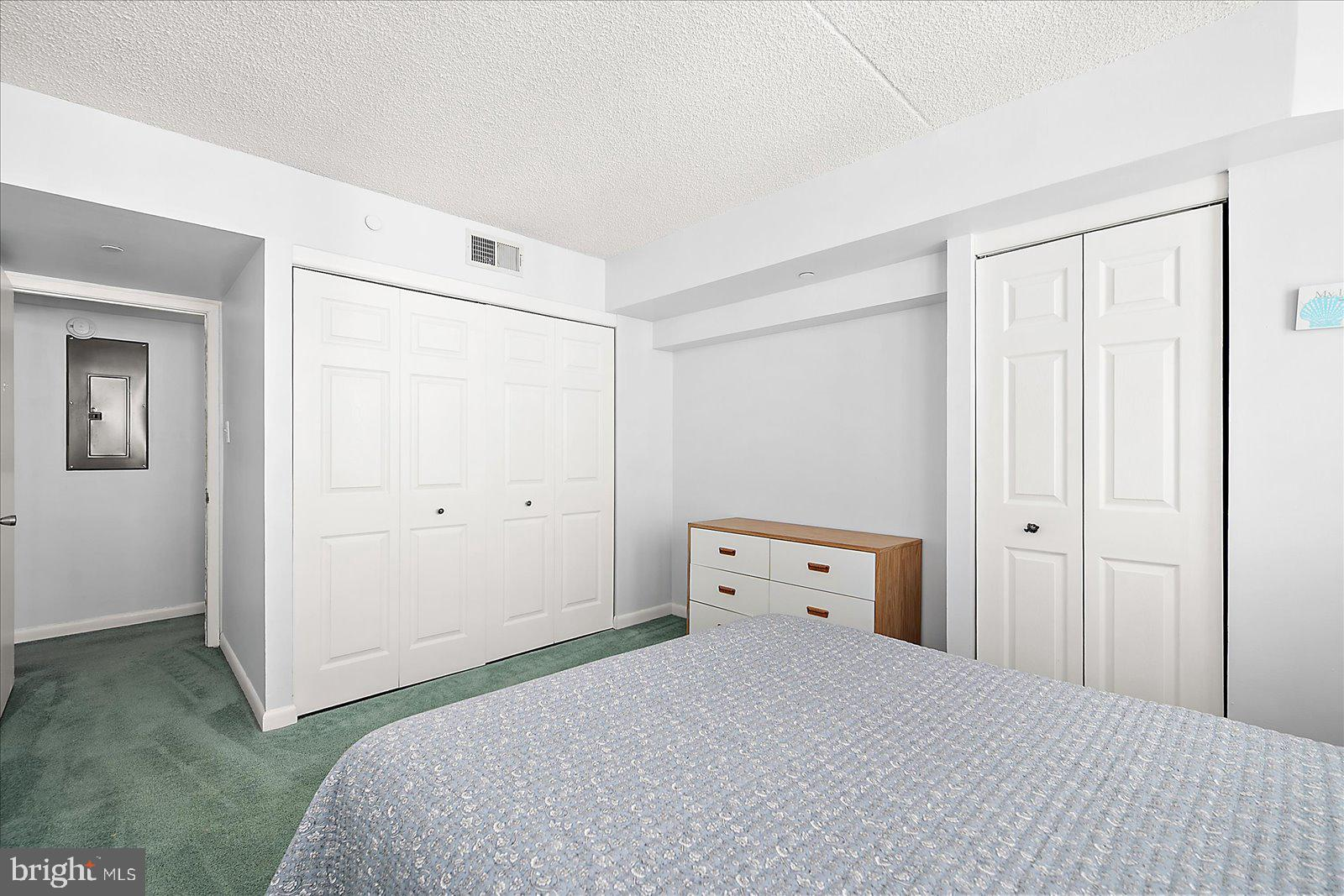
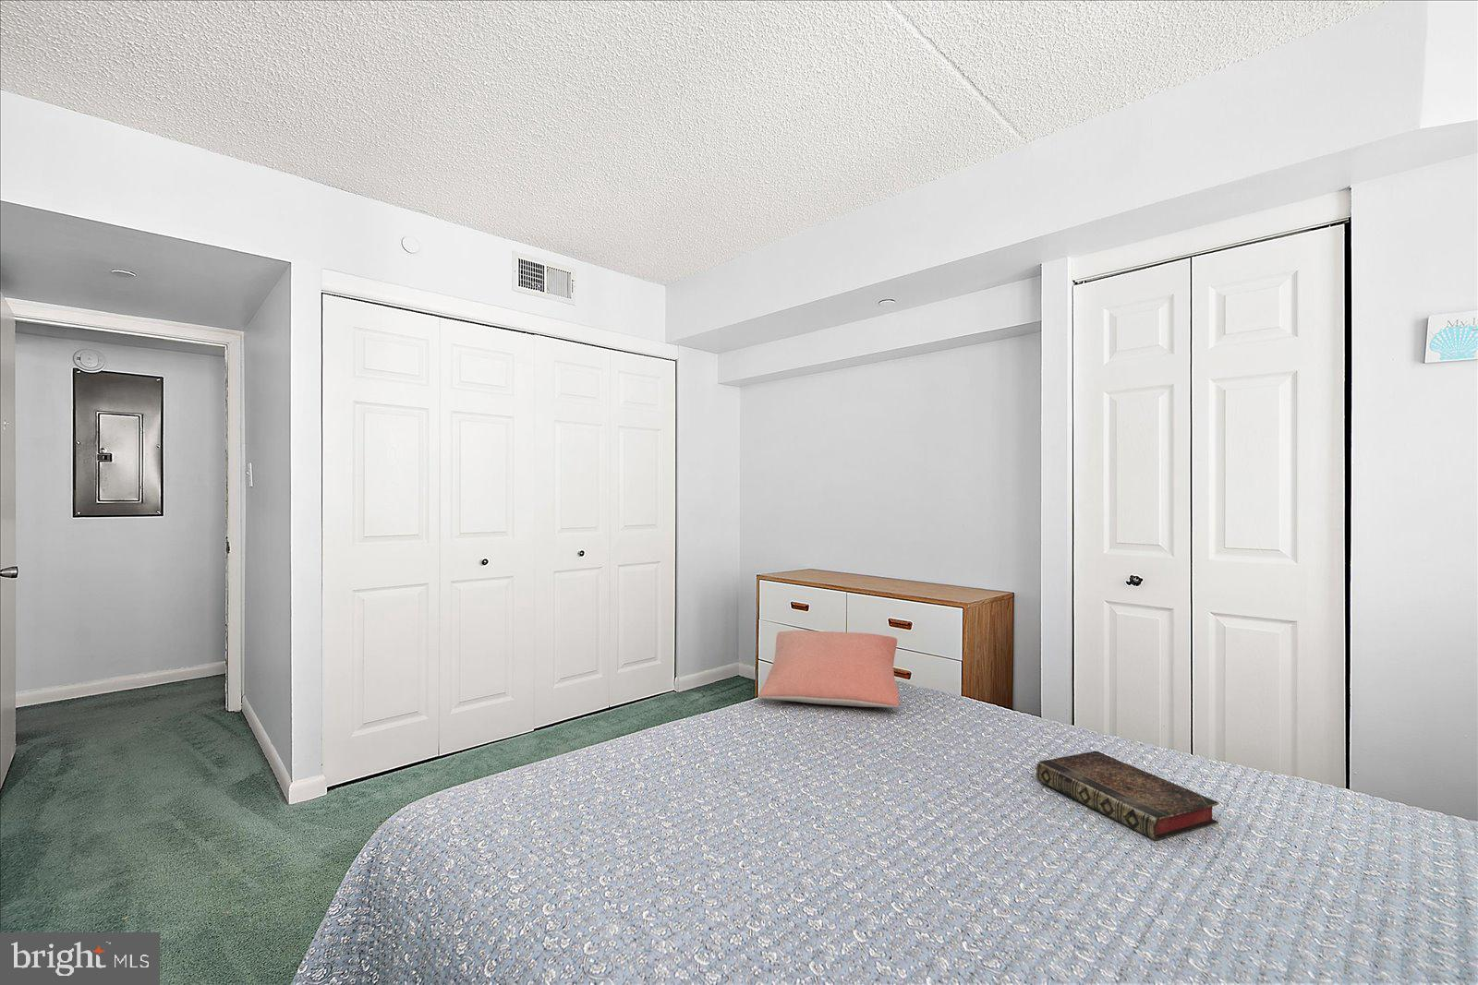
+ pillow (831, 665)
+ book (1122, 790)
